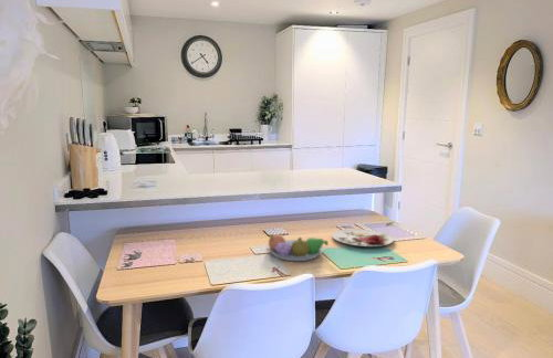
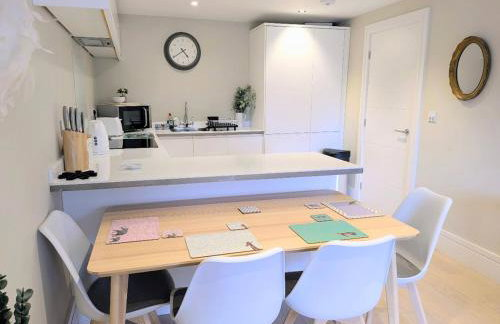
- fruit bowl (296, 242)
- plate (362, 236)
